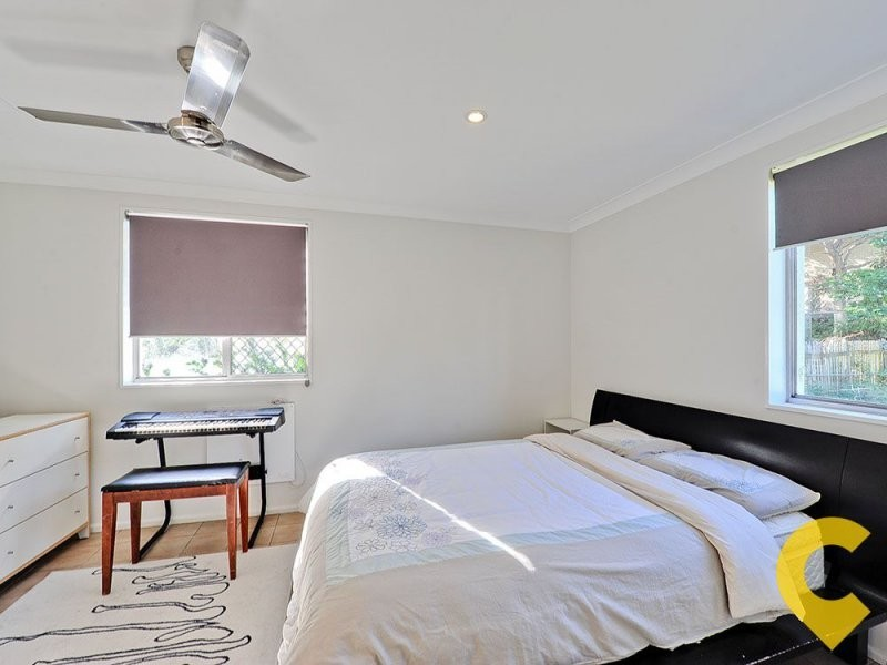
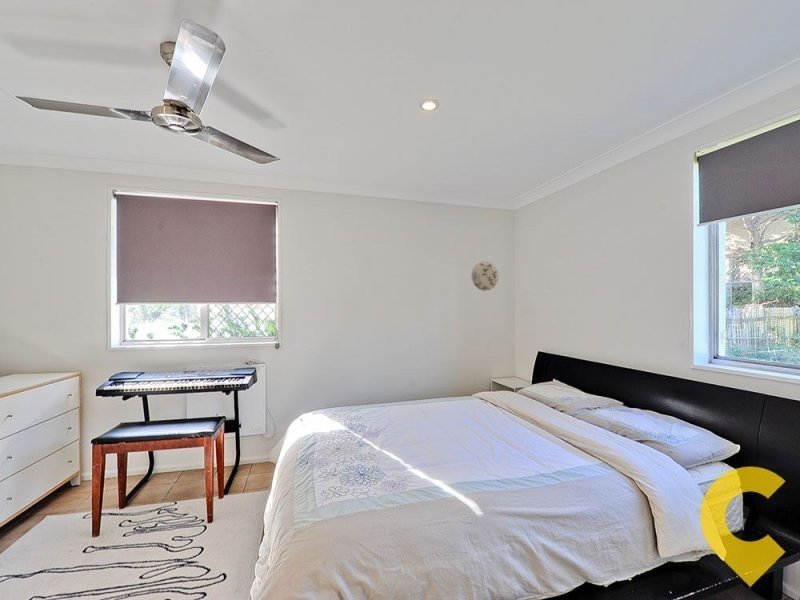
+ decorative plate (485, 276)
